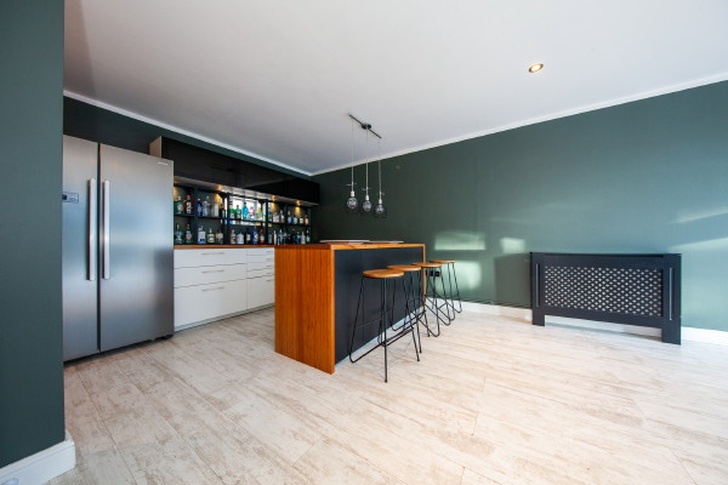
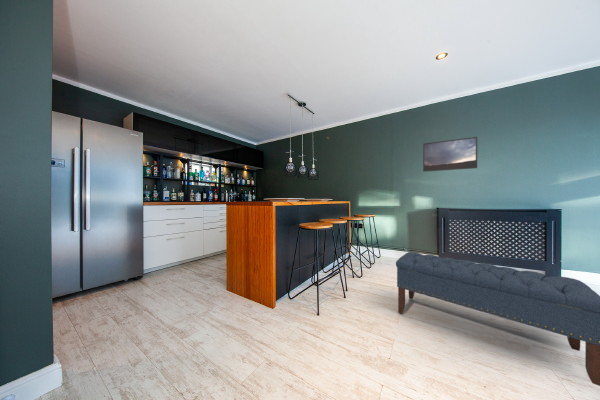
+ bench (475, 297)
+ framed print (448, 155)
